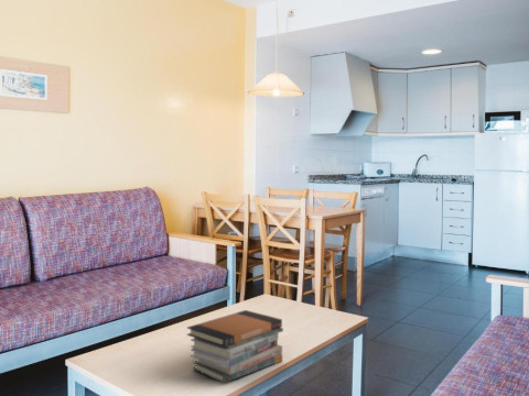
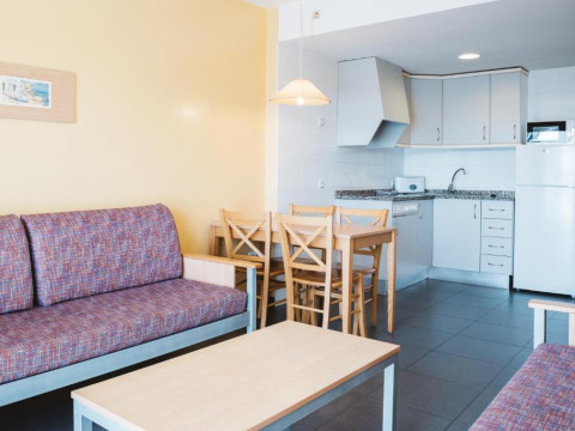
- book stack (236, 344)
